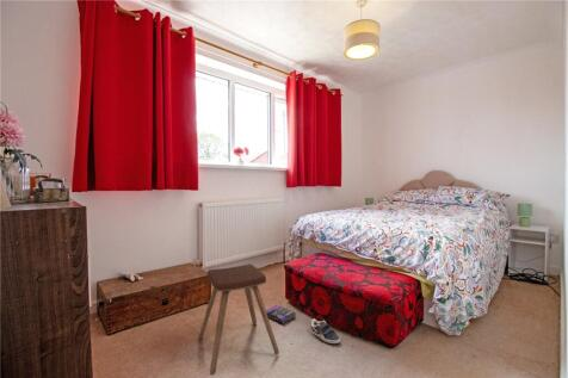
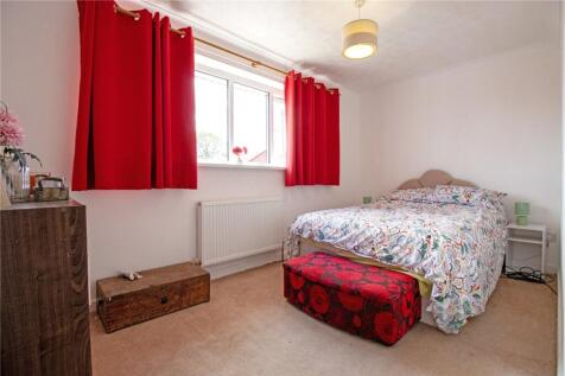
- sneaker (323, 330)
- box (279, 314)
- music stool (226, 308)
